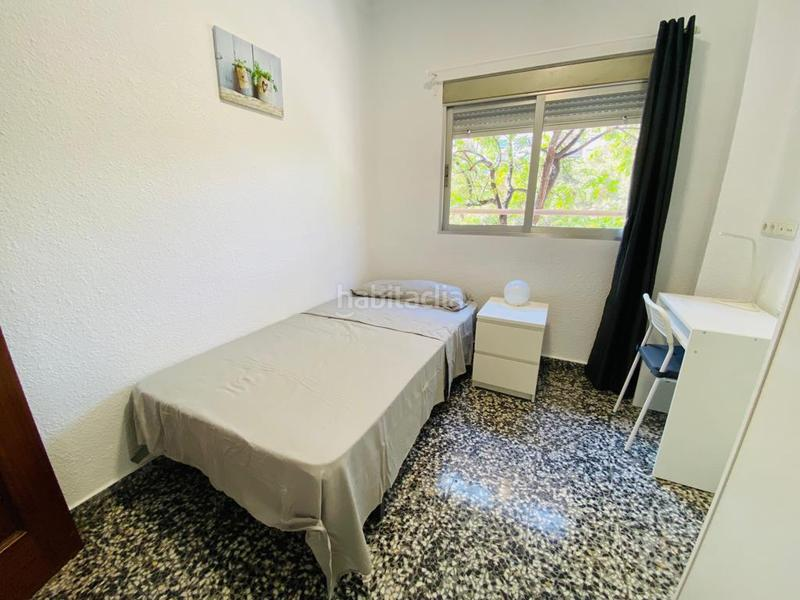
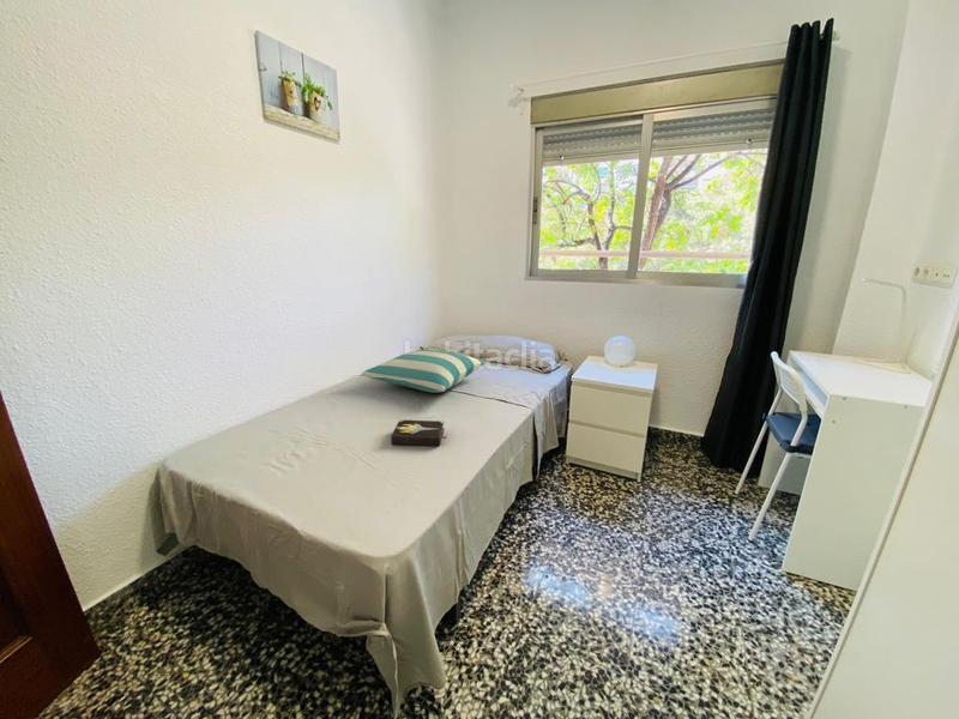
+ hardback book (418, 431)
+ pillow (427, 369)
